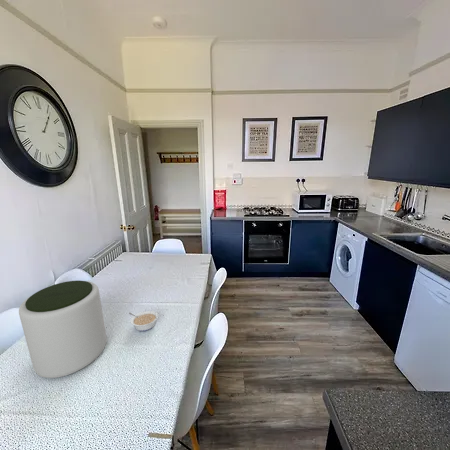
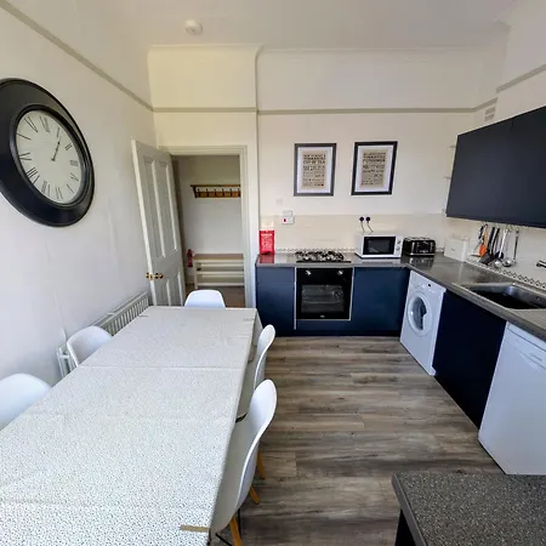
- legume (143, 321)
- plant pot (67, 324)
